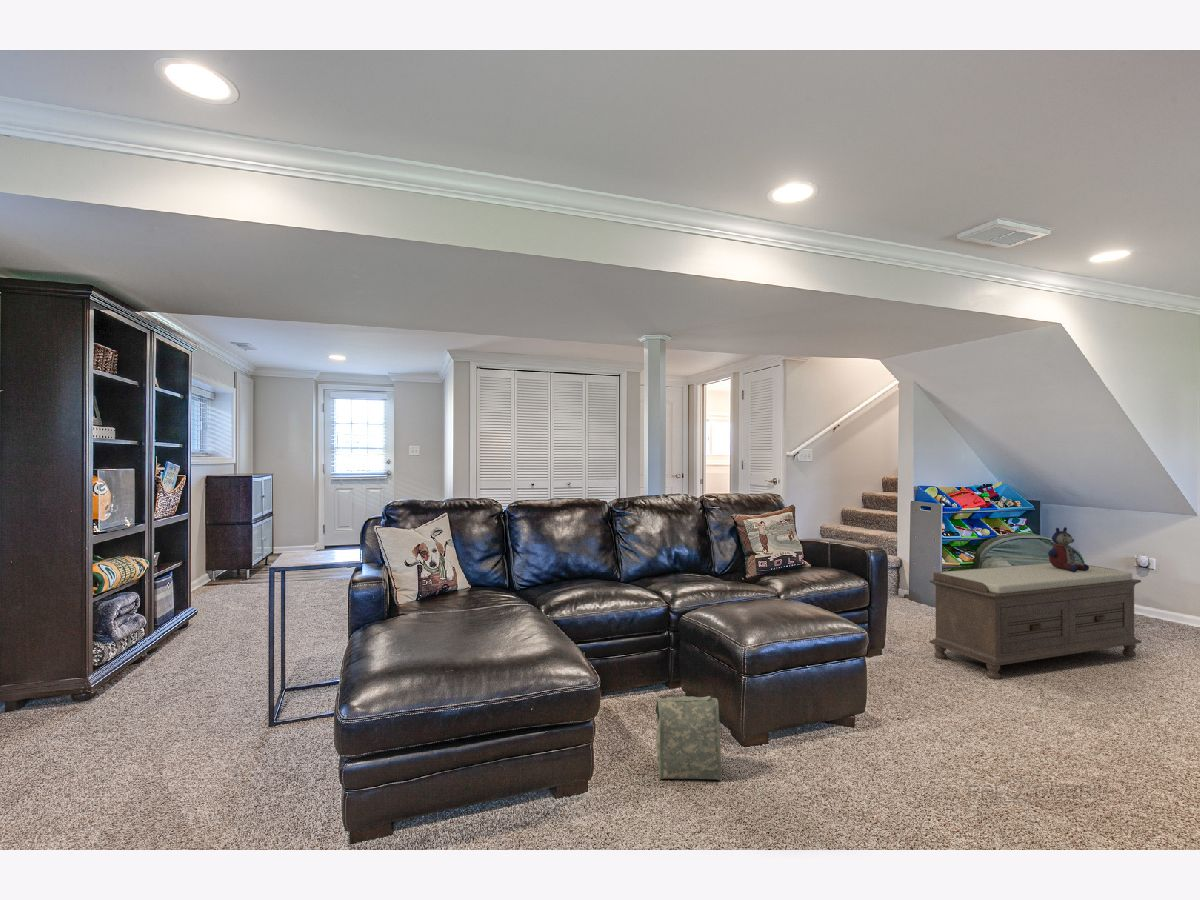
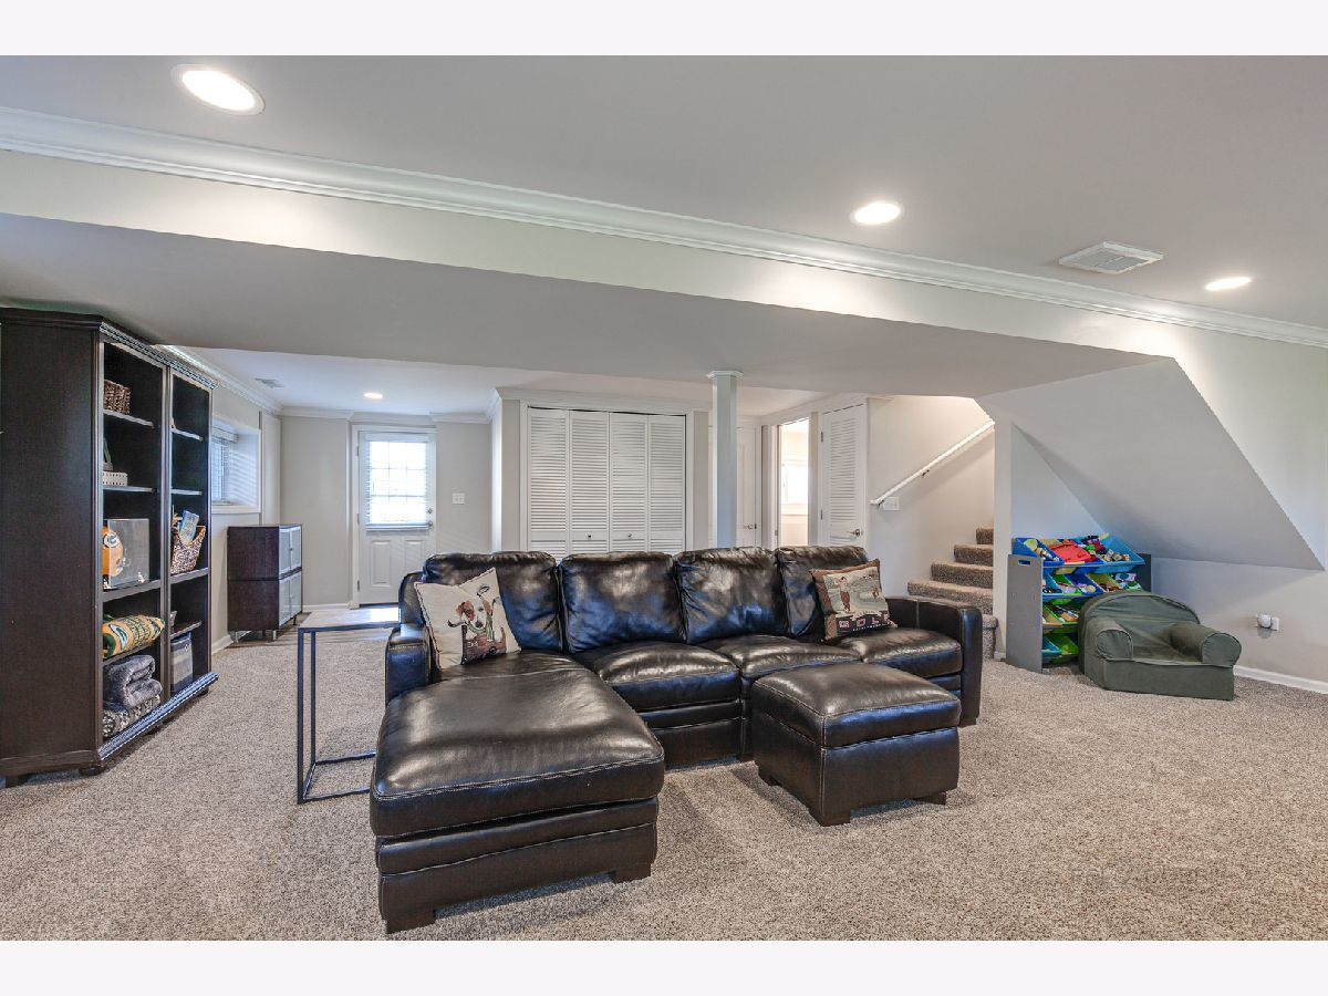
- stuffed bear (1068, 548)
- bench (1035, 614)
- bag (687, 732)
